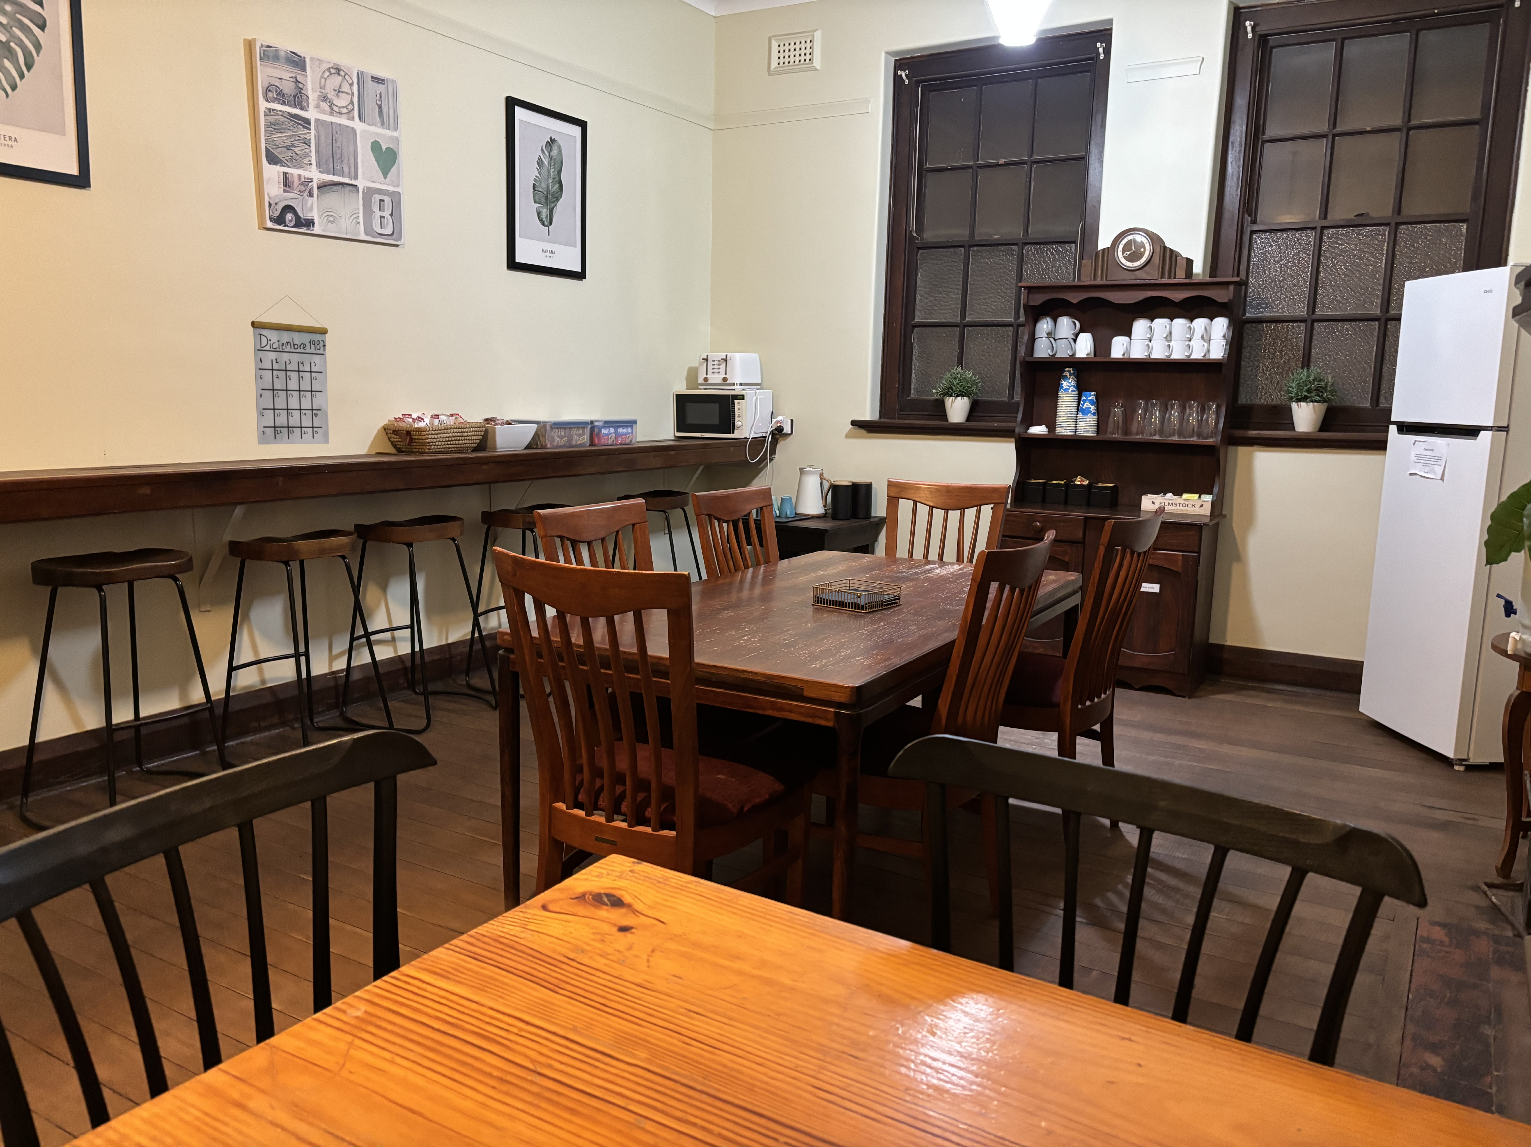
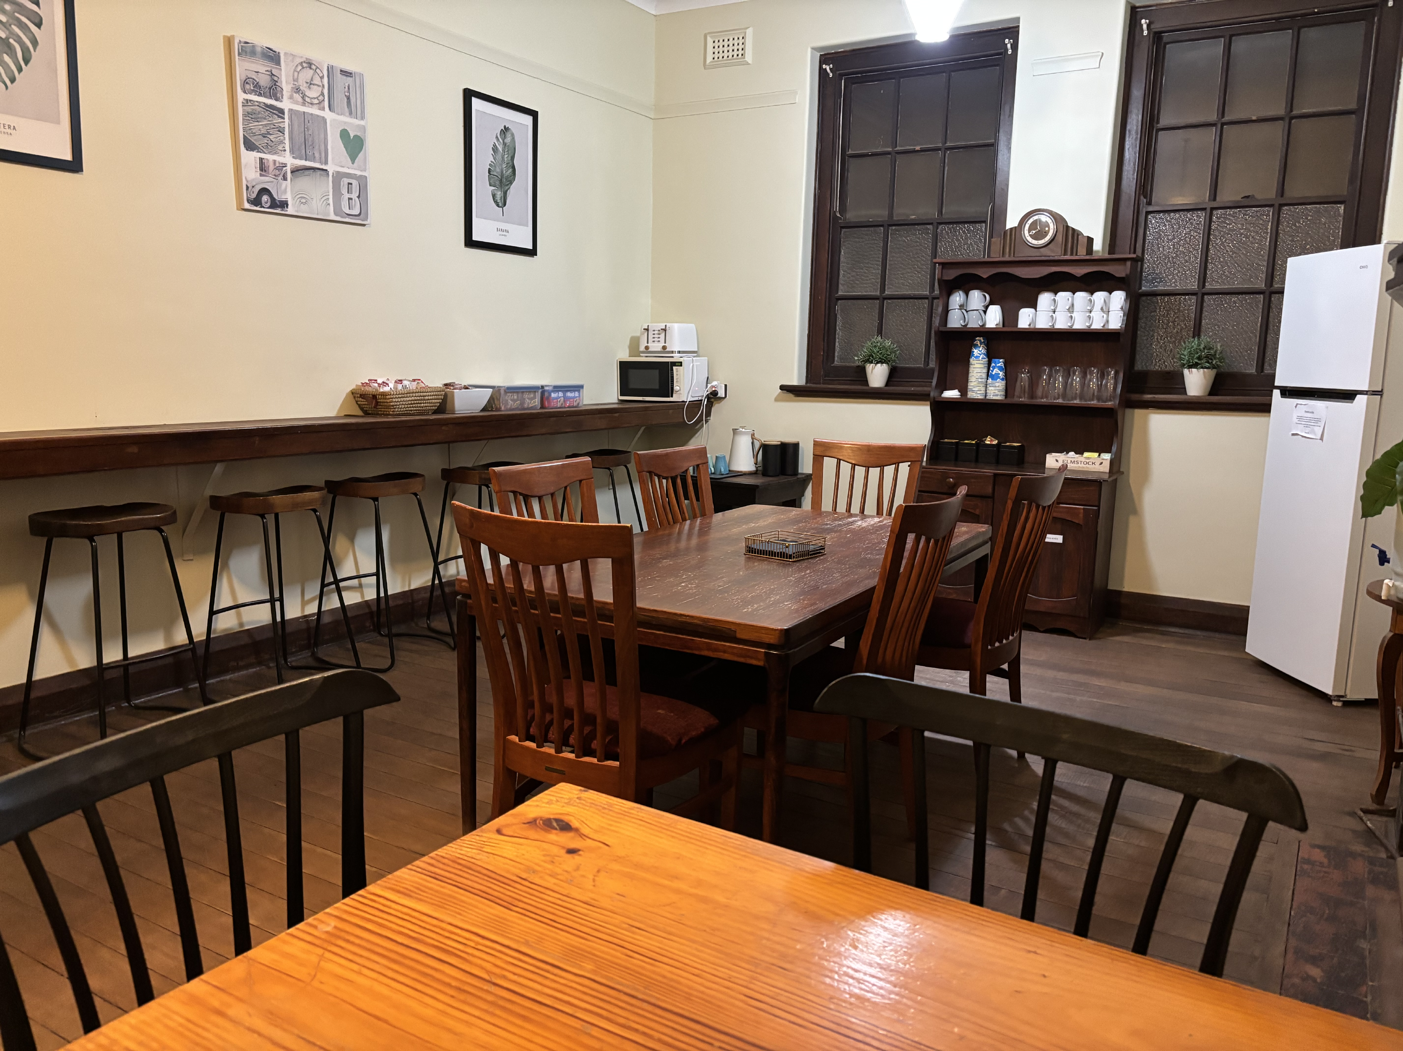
- calendar (292, 370)
